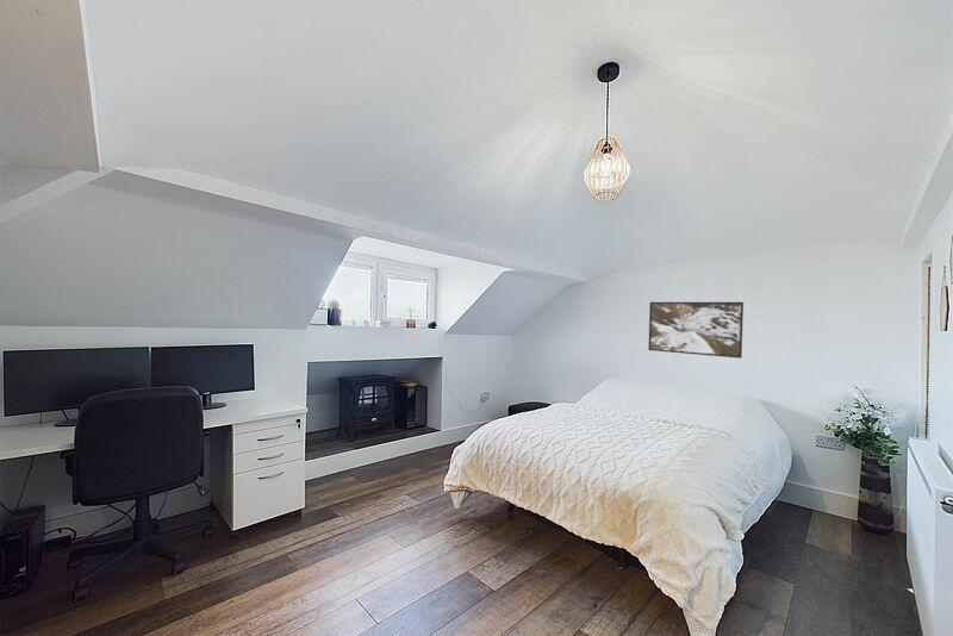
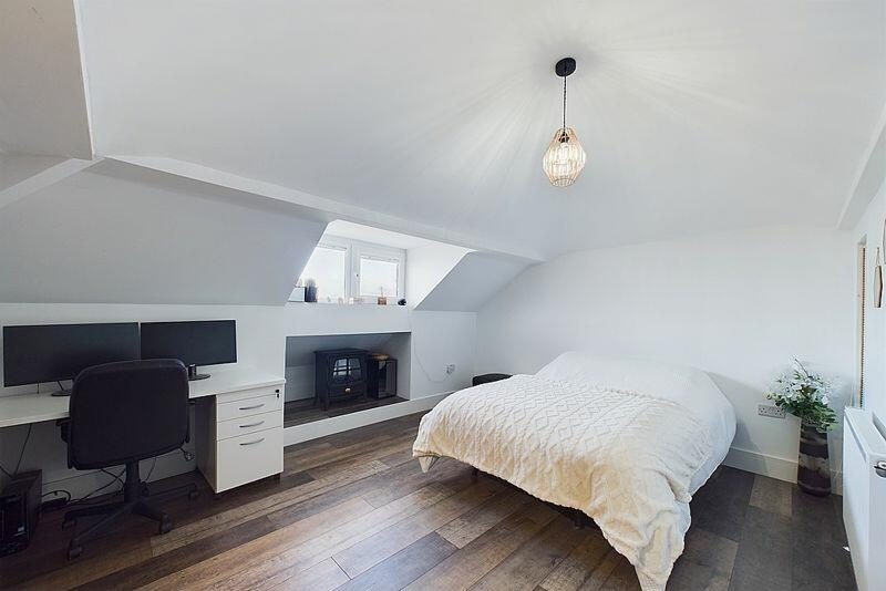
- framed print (692, 328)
